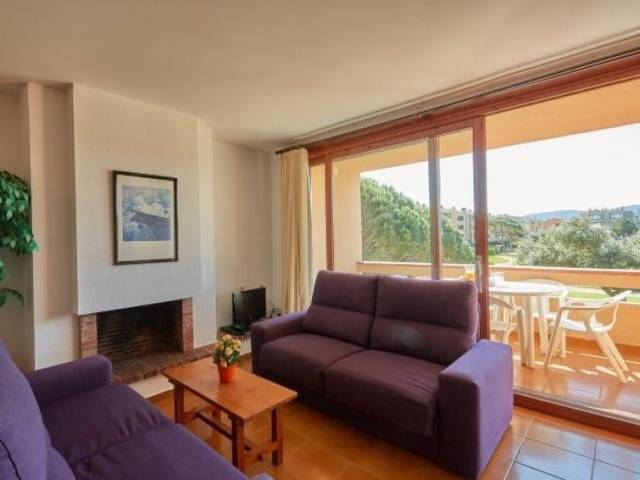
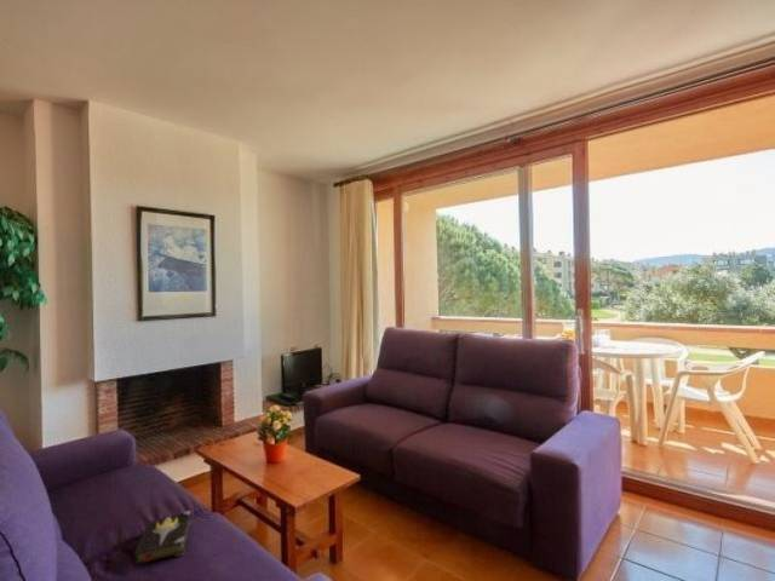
+ hardback book (165, 535)
